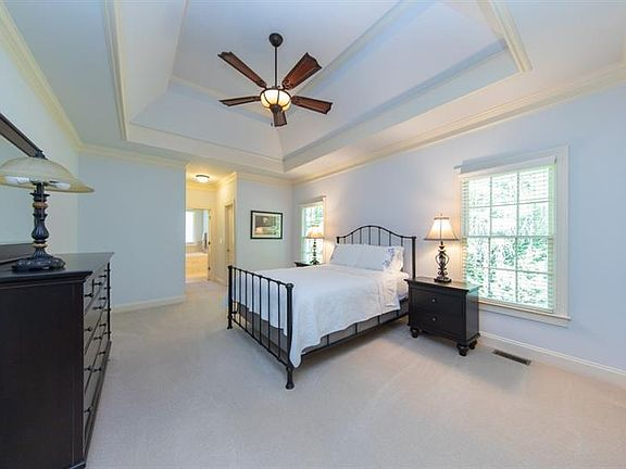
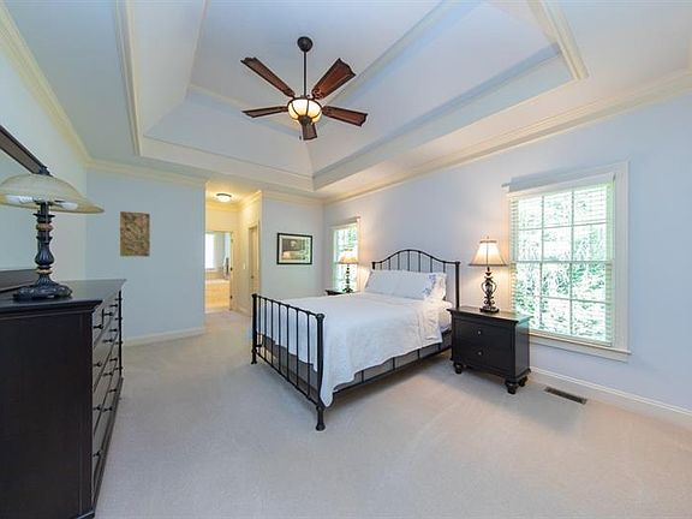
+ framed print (135, 234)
